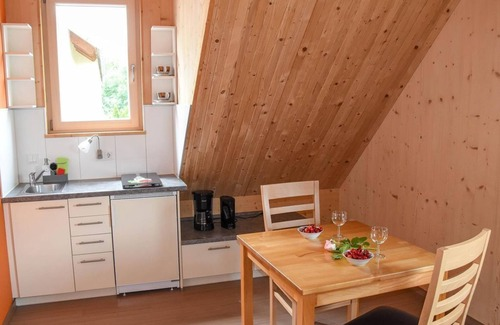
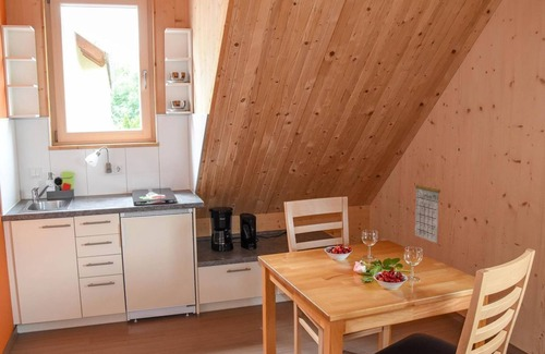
+ calendar (426, 207)
